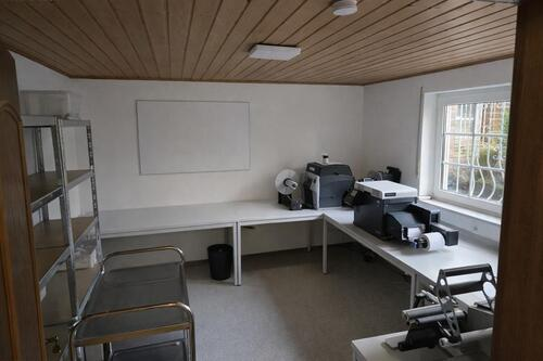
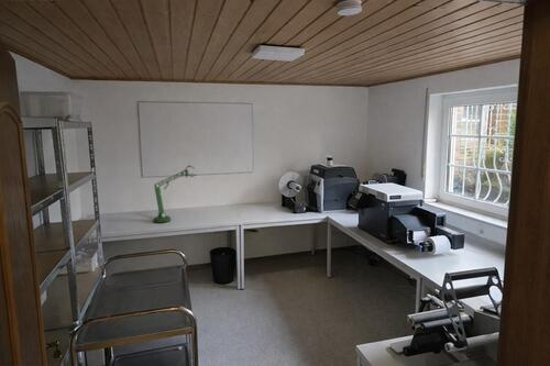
+ desk lamp (167, 185)
